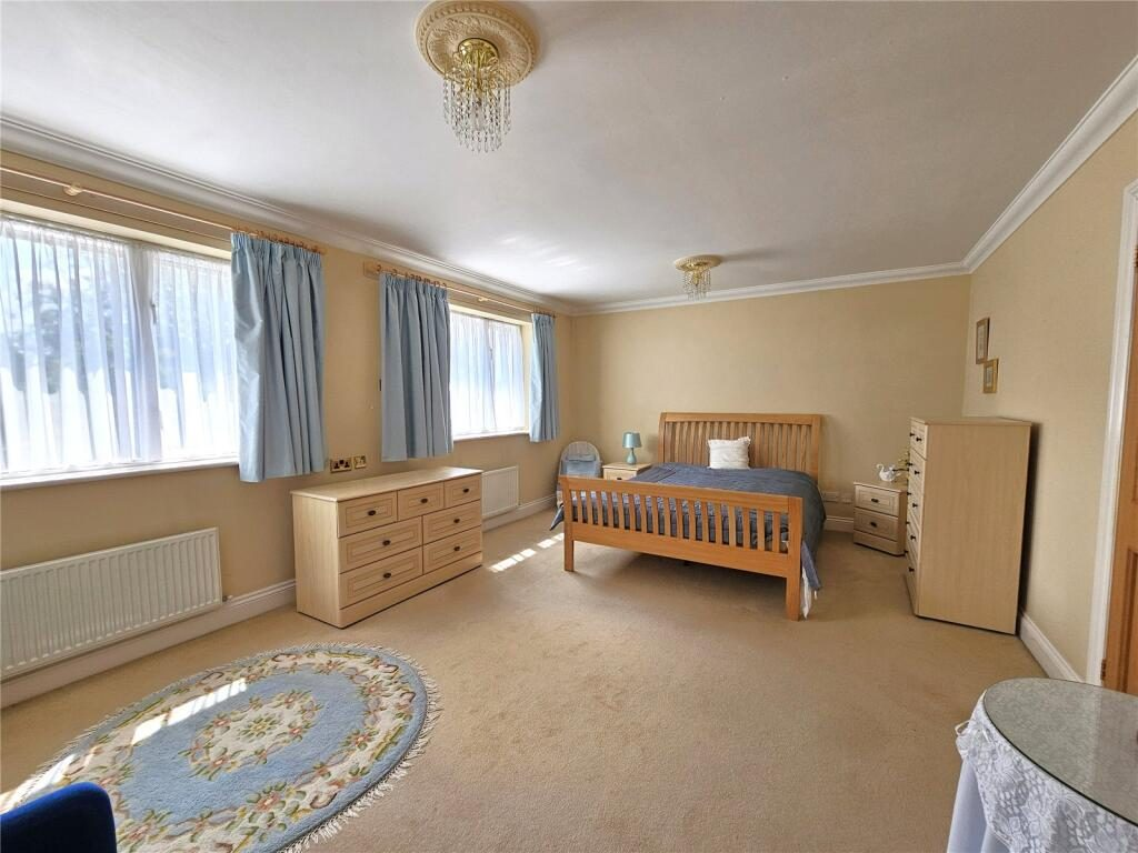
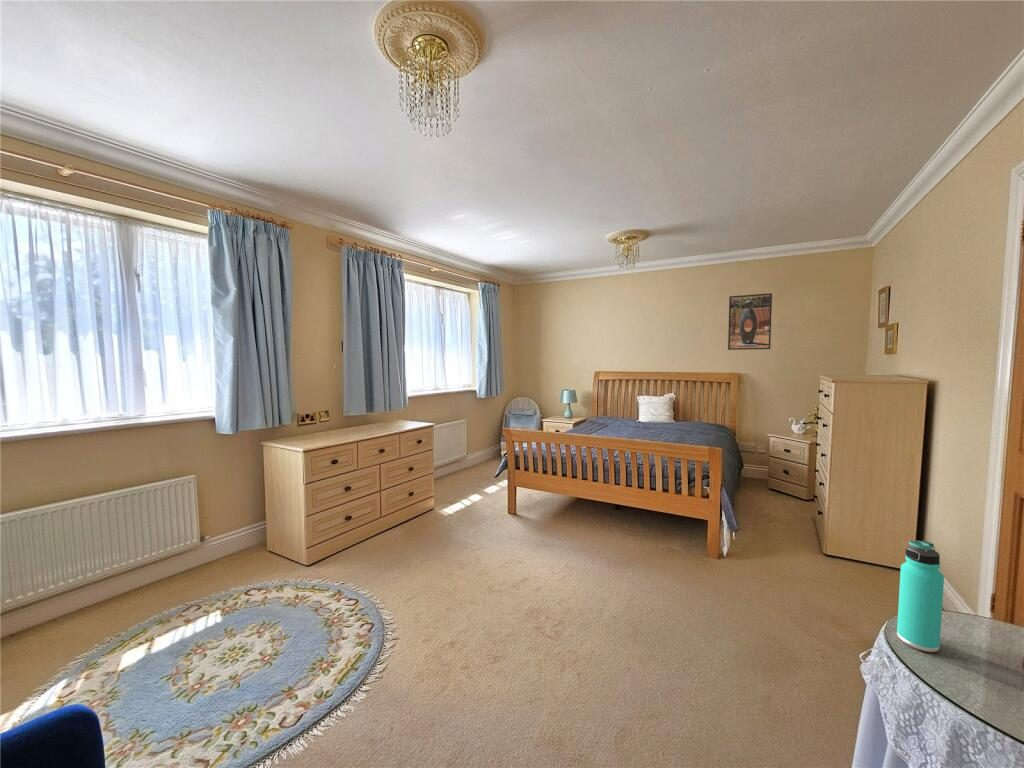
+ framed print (749, 322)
+ thermos bottle (920, 592)
